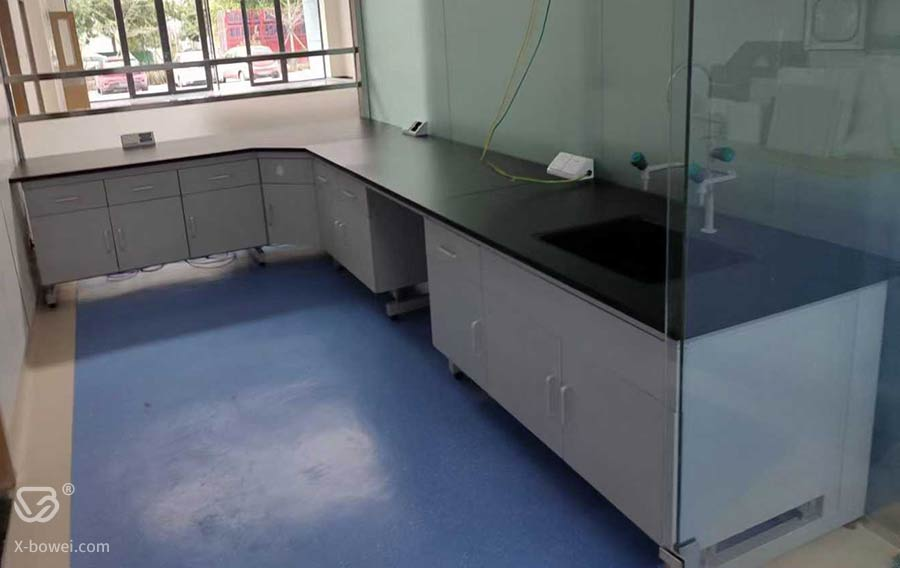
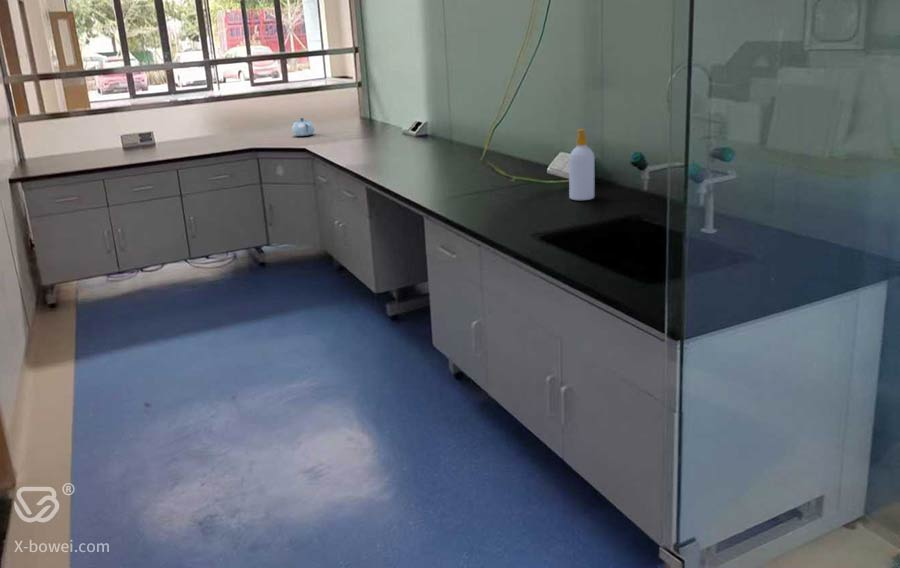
+ chinaware (302, 126)
+ soap bottle (581, 164)
